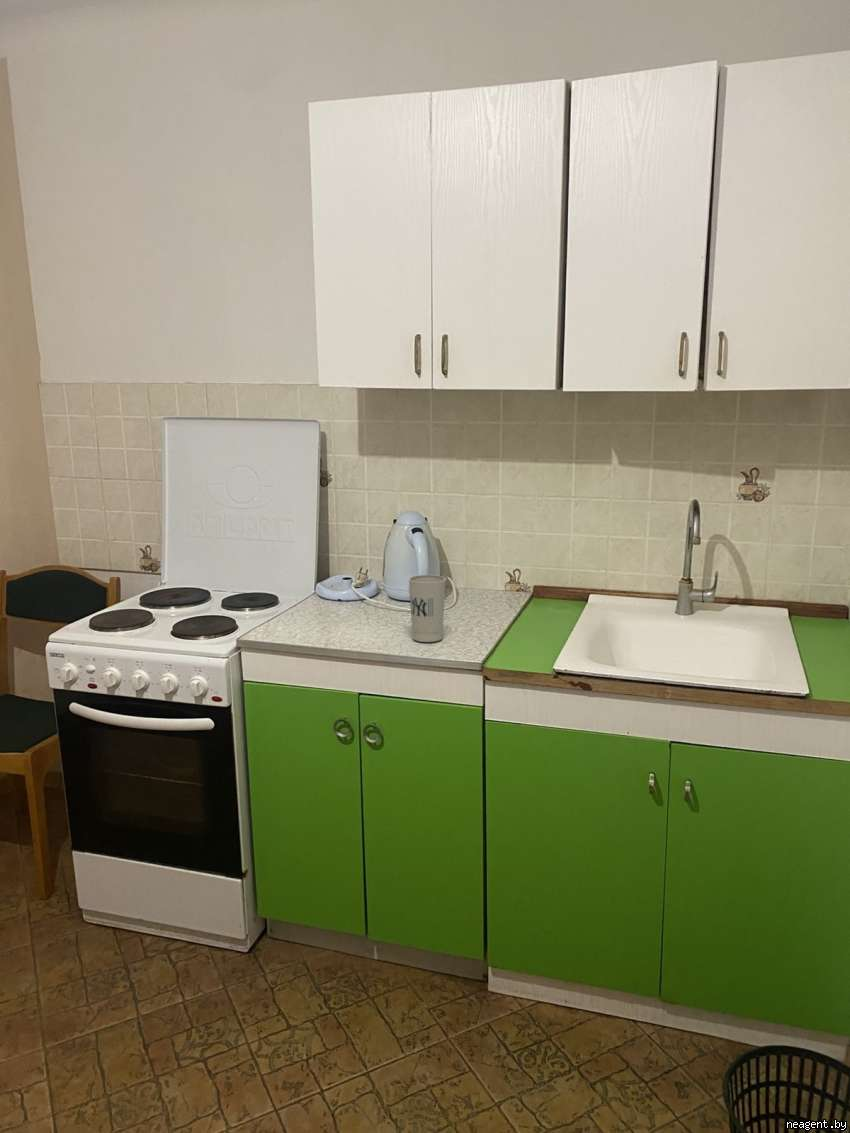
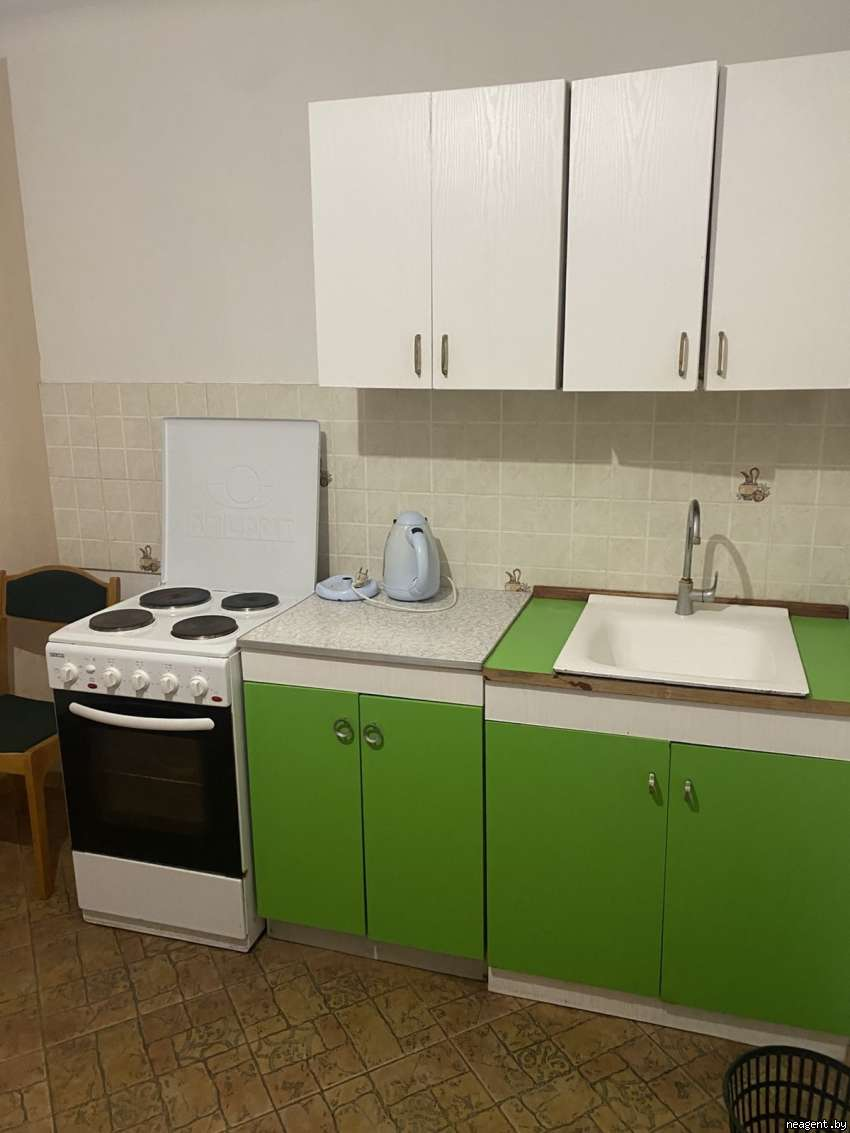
- cup (427, 608)
